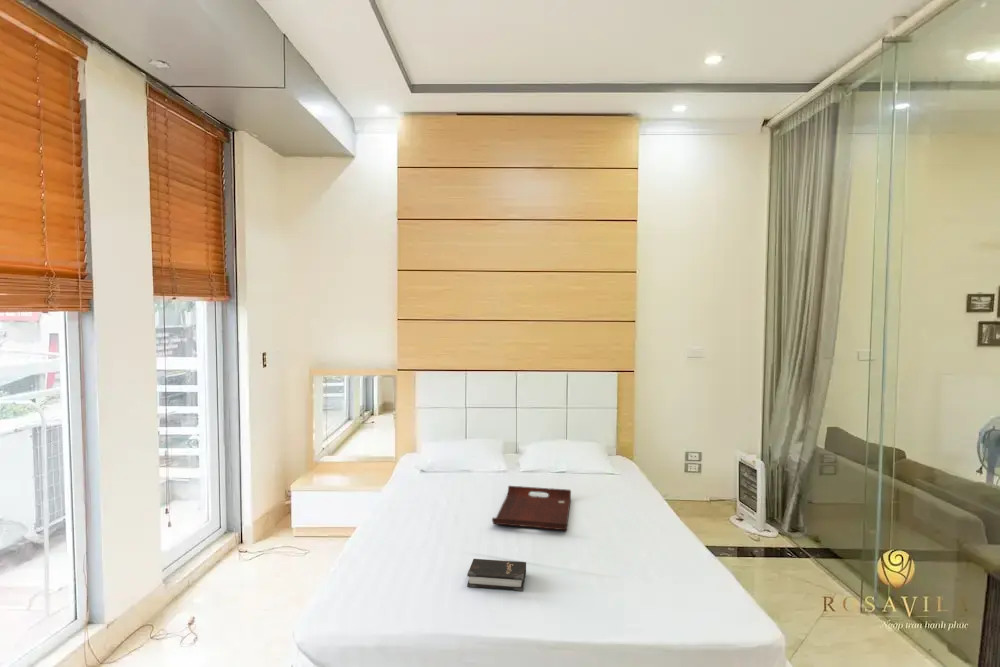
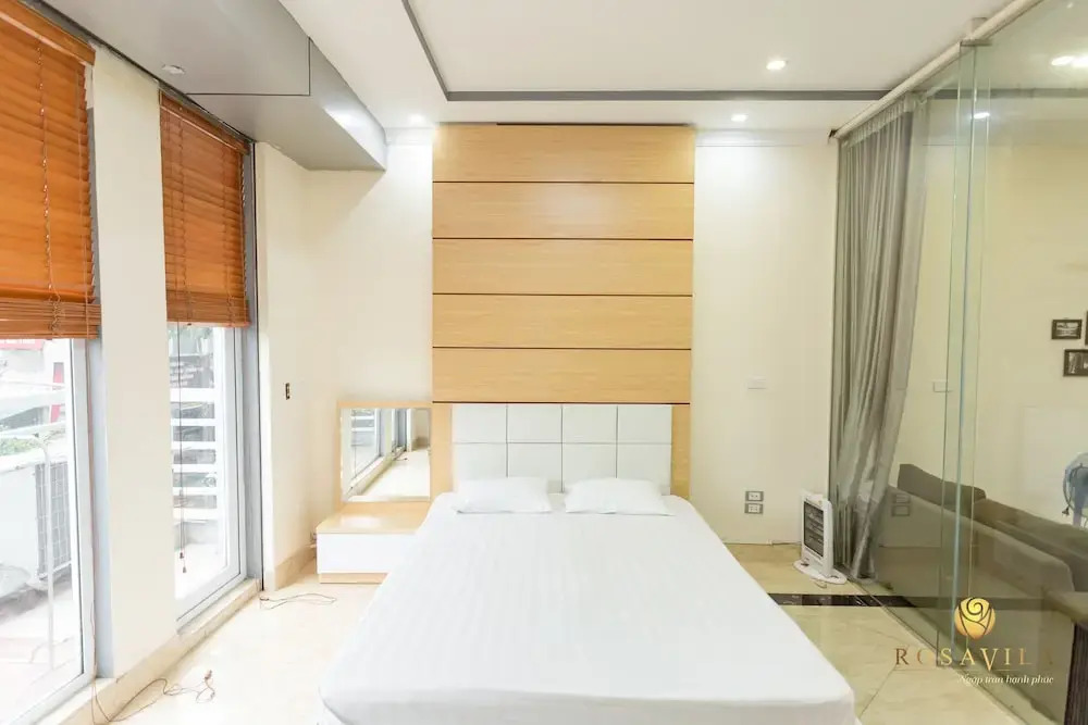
- serving tray (534, 507)
- hardback book (497, 573)
